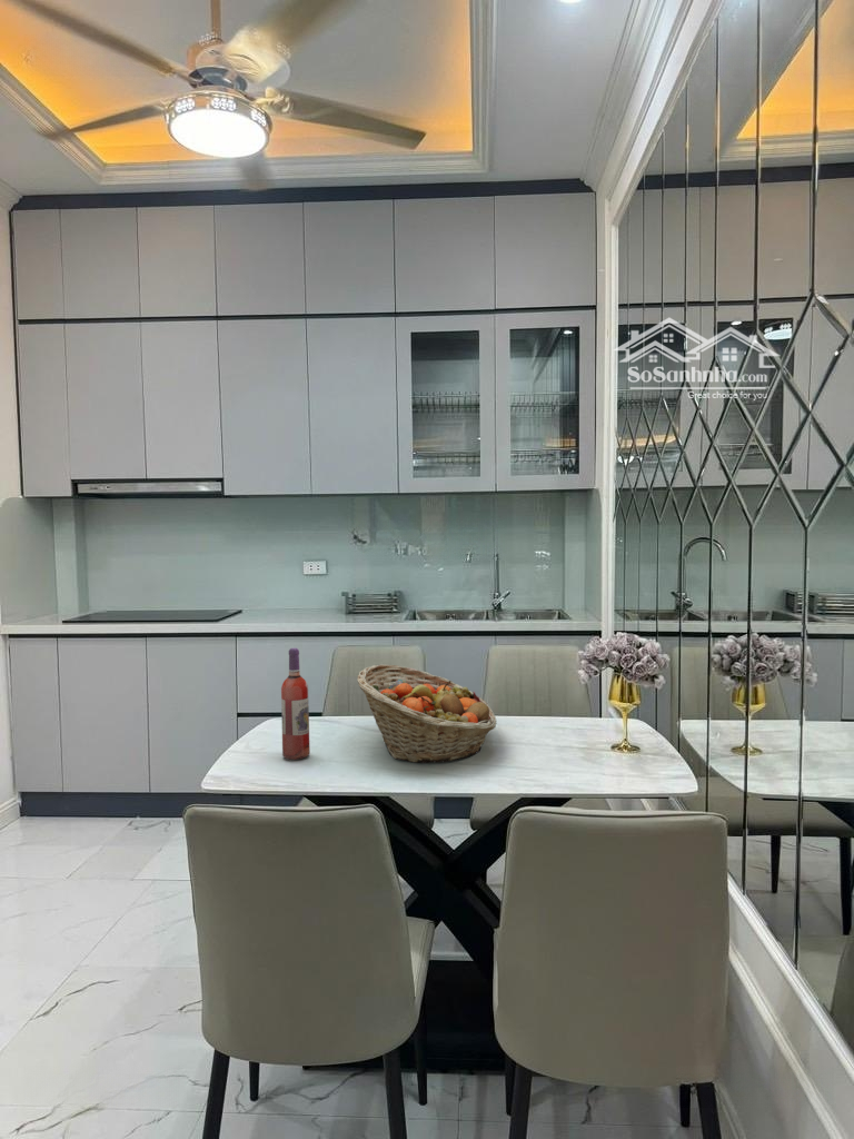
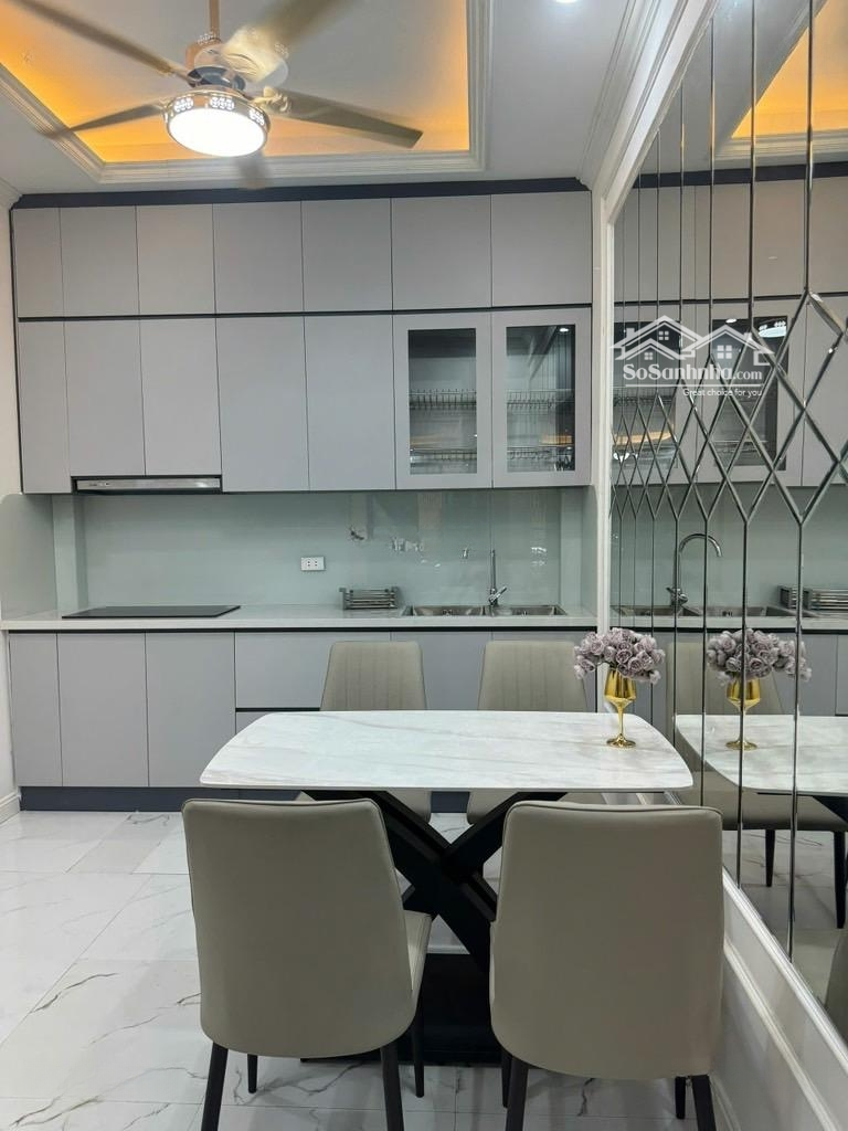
- fruit basket (427, 707)
- wine bottle (295, 702)
